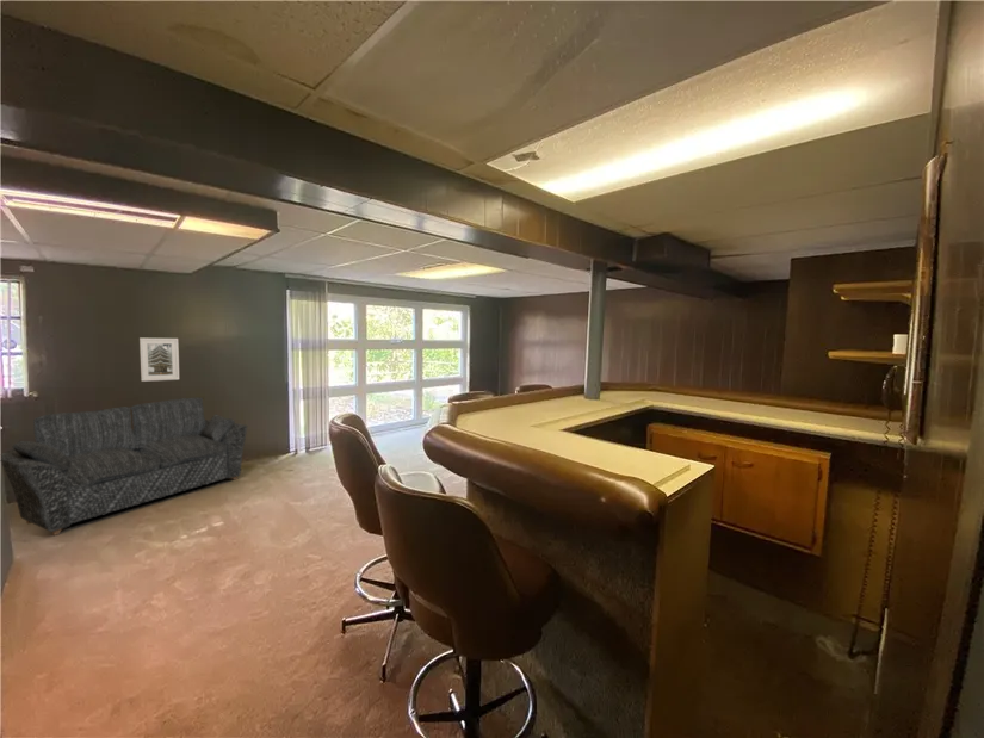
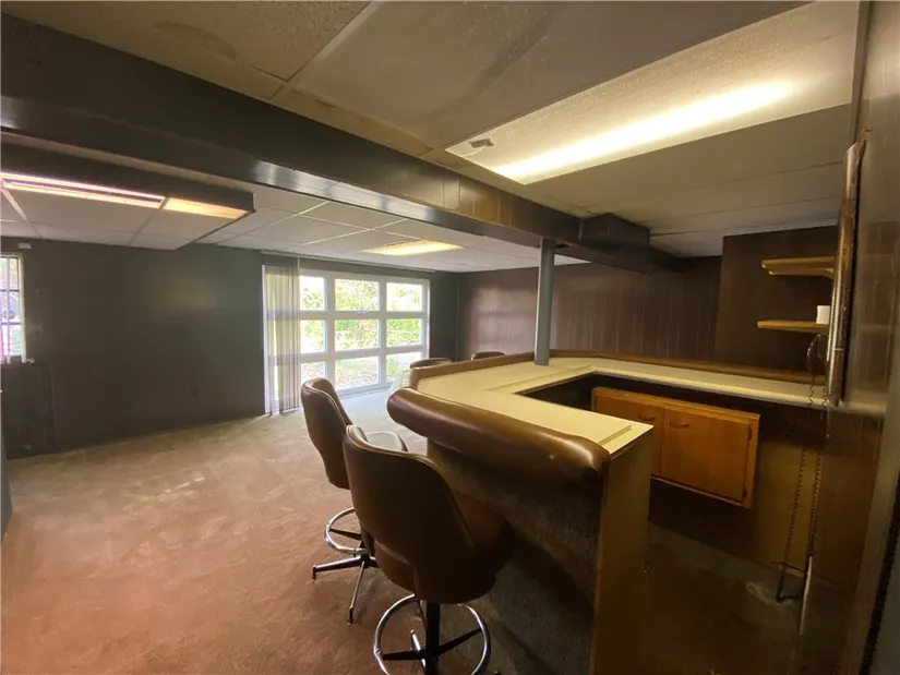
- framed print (160, 359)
- sofa (143, 452)
